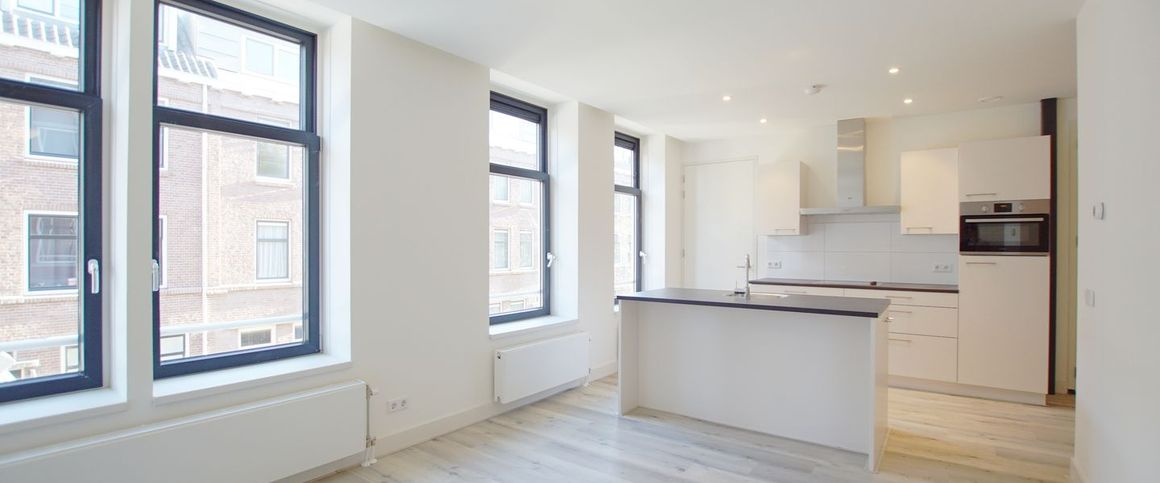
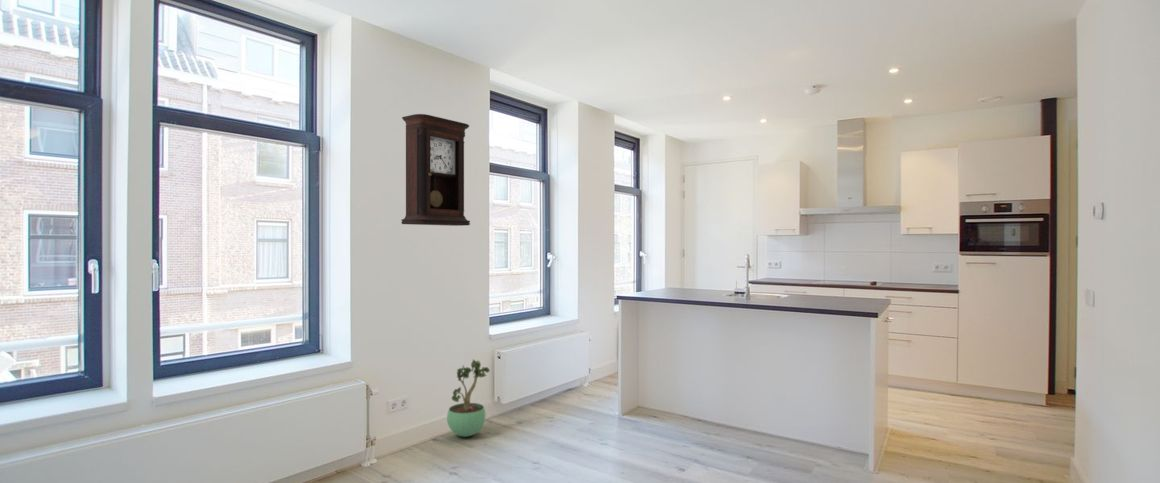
+ pendulum clock (439, 172)
+ potted plant (467, 397)
